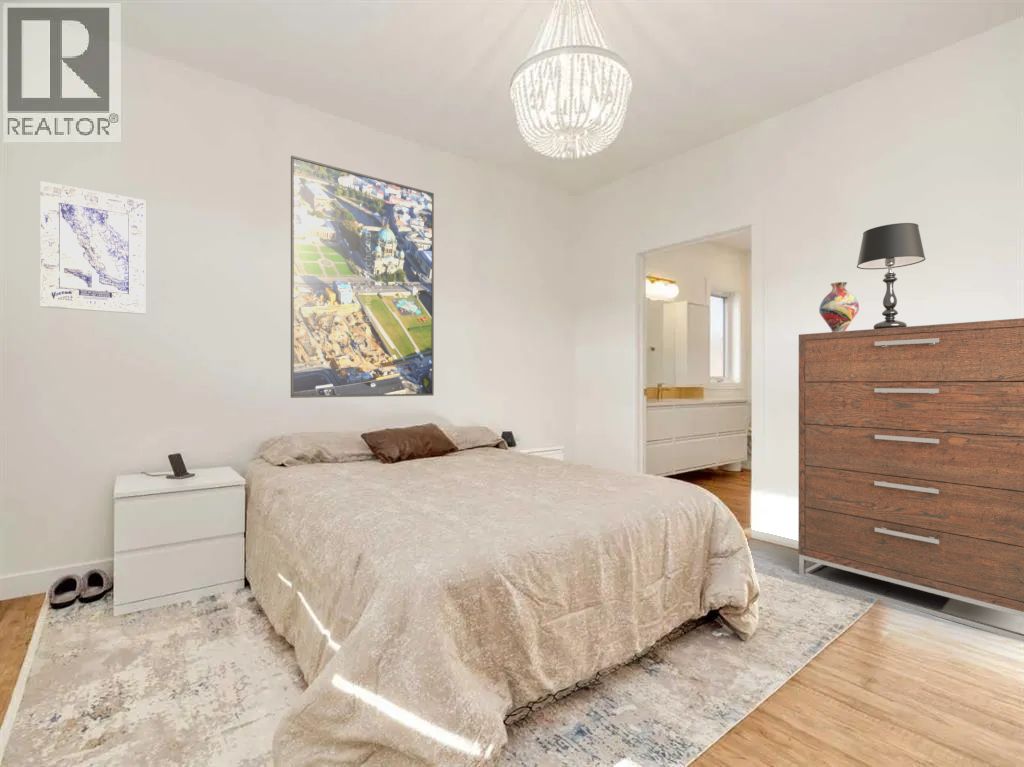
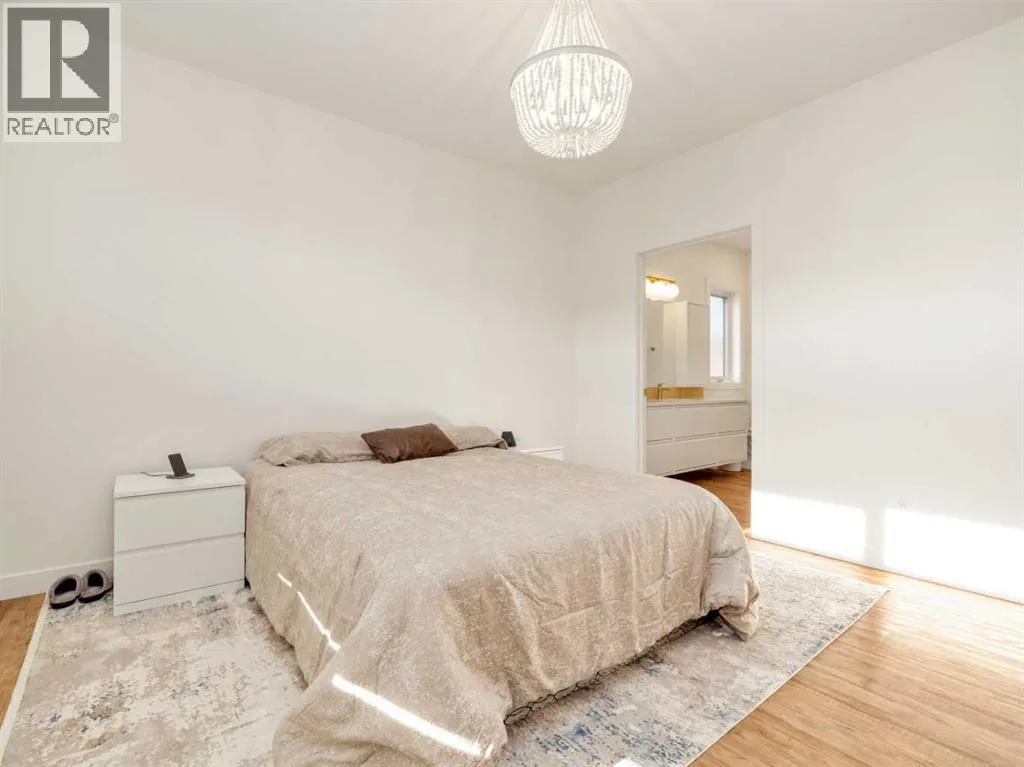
- table lamp (889, 279)
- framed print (368, 286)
- wall art (95, 251)
- dresser (922, 462)
- vase (838, 309)
